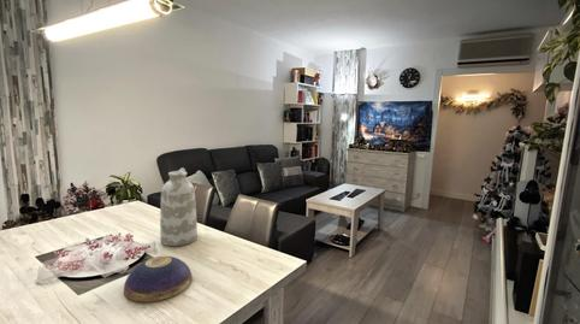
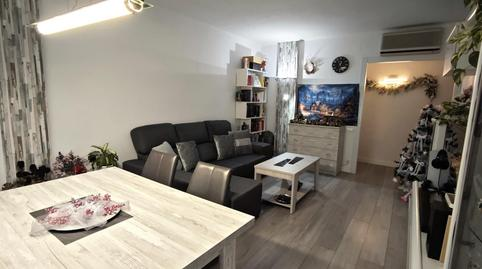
- vase (178, 205)
- decorative bowl (159, 271)
